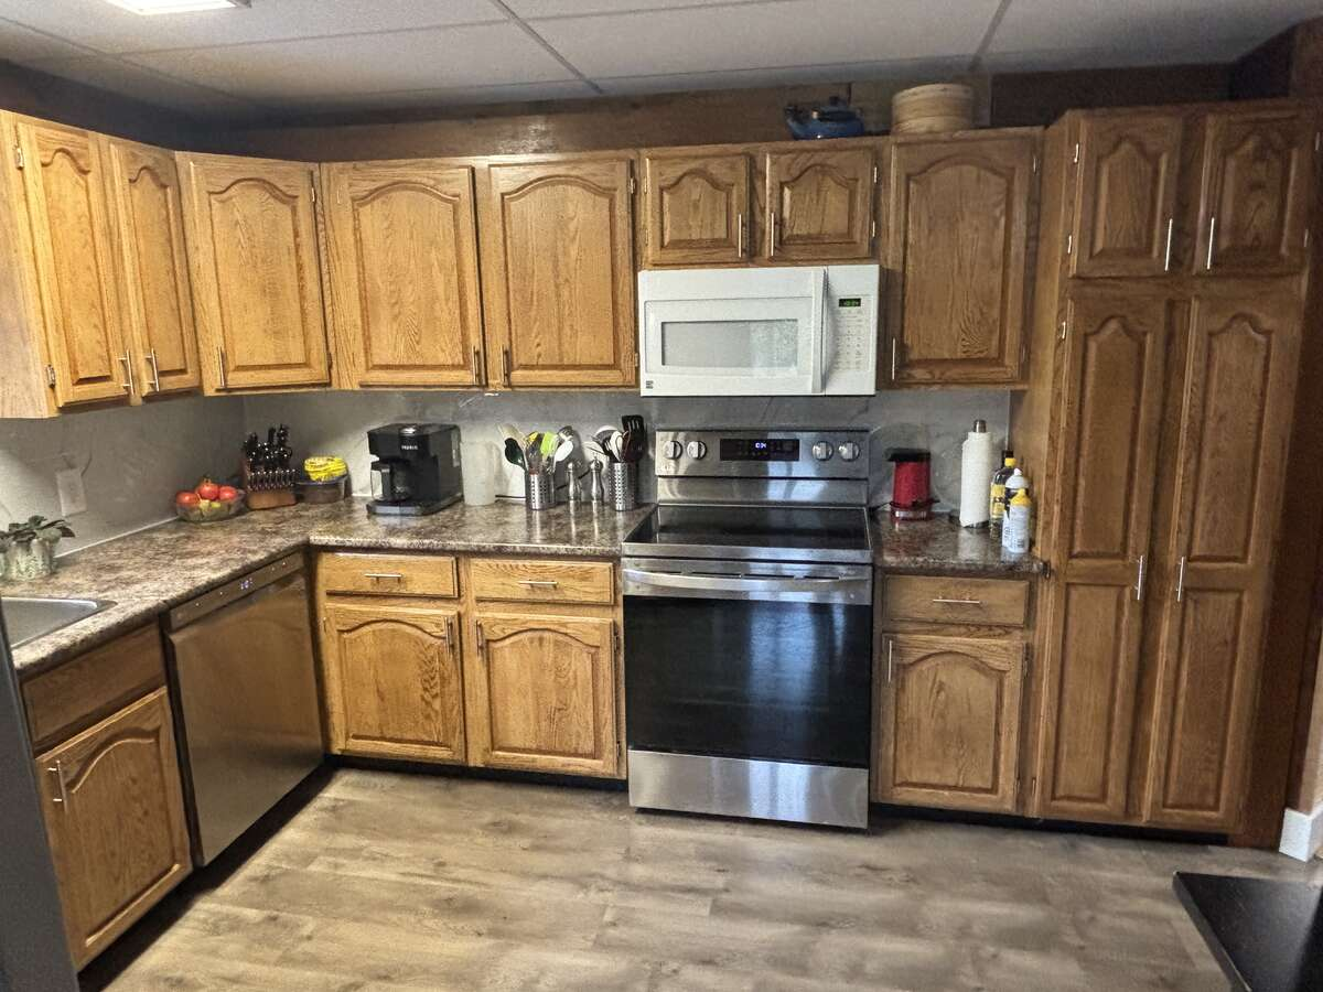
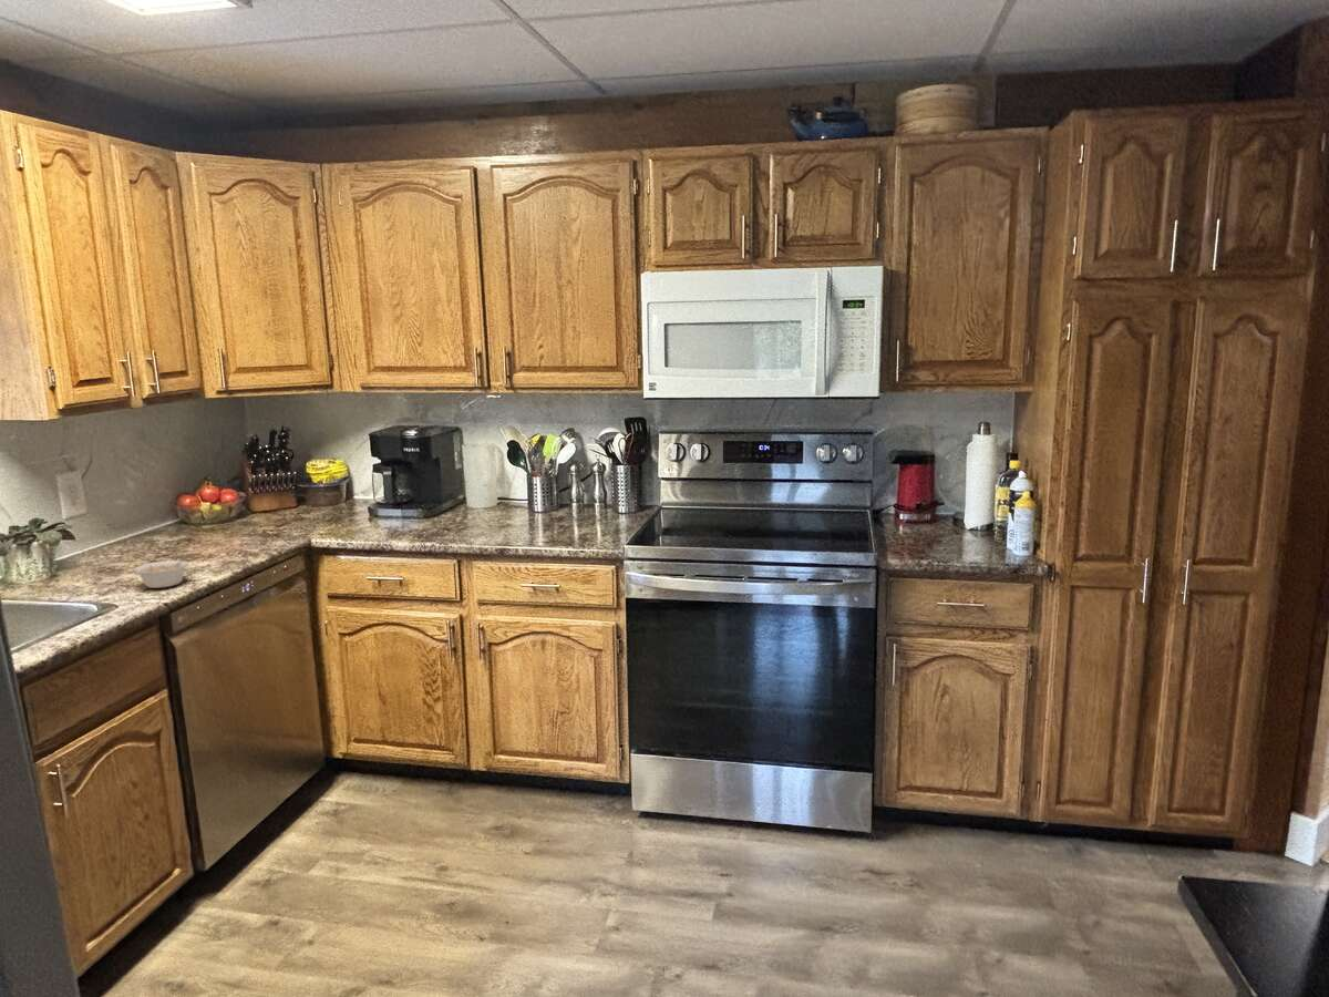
+ legume (163, 573)
